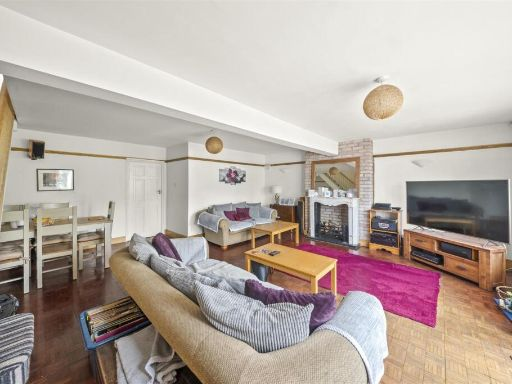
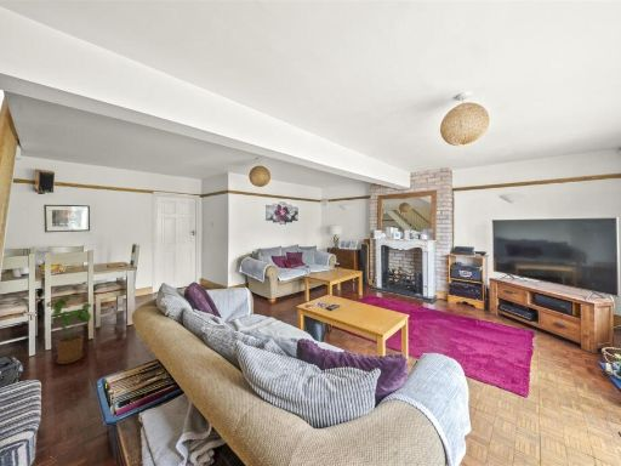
+ house plant (72, 326)
